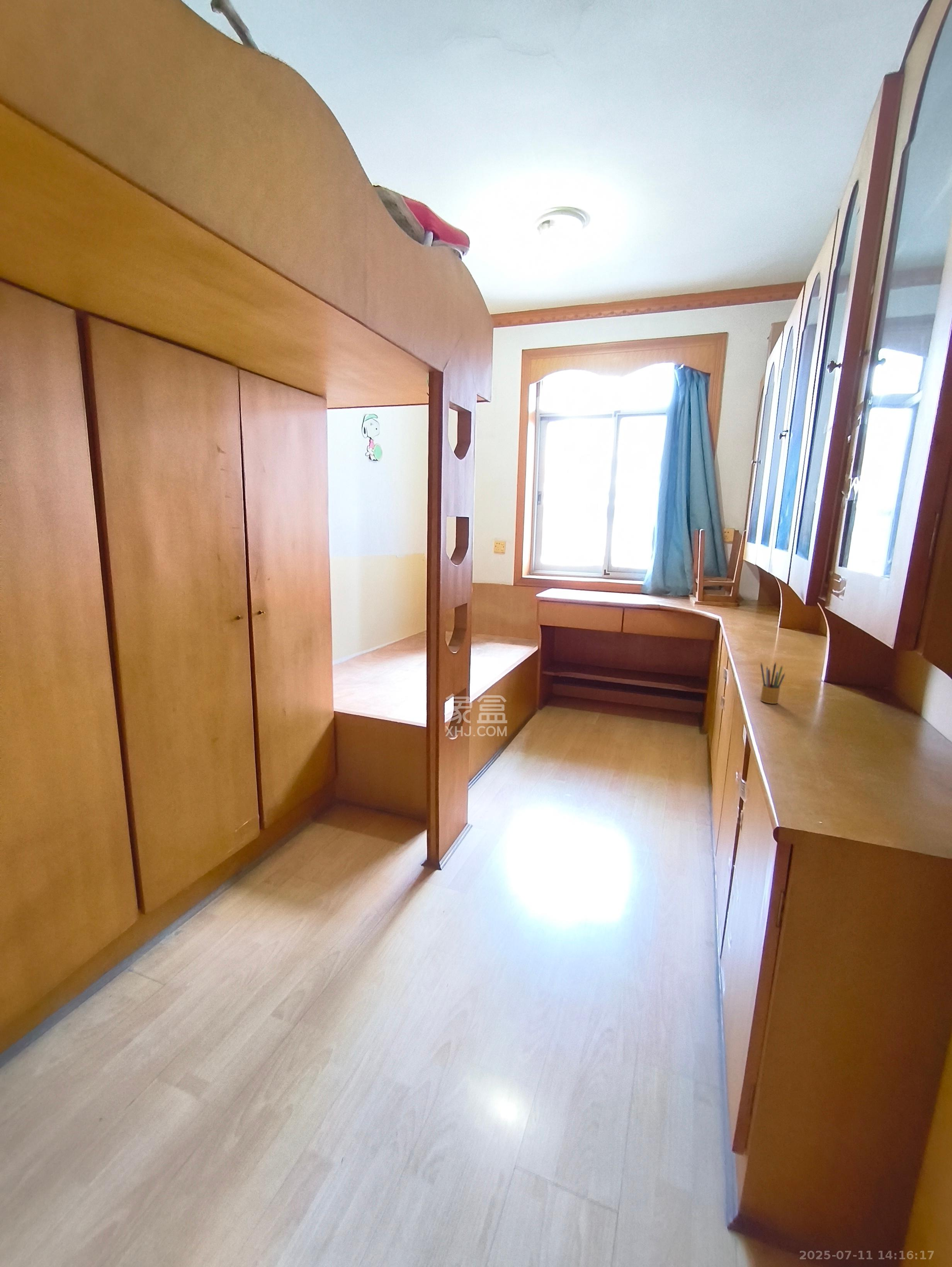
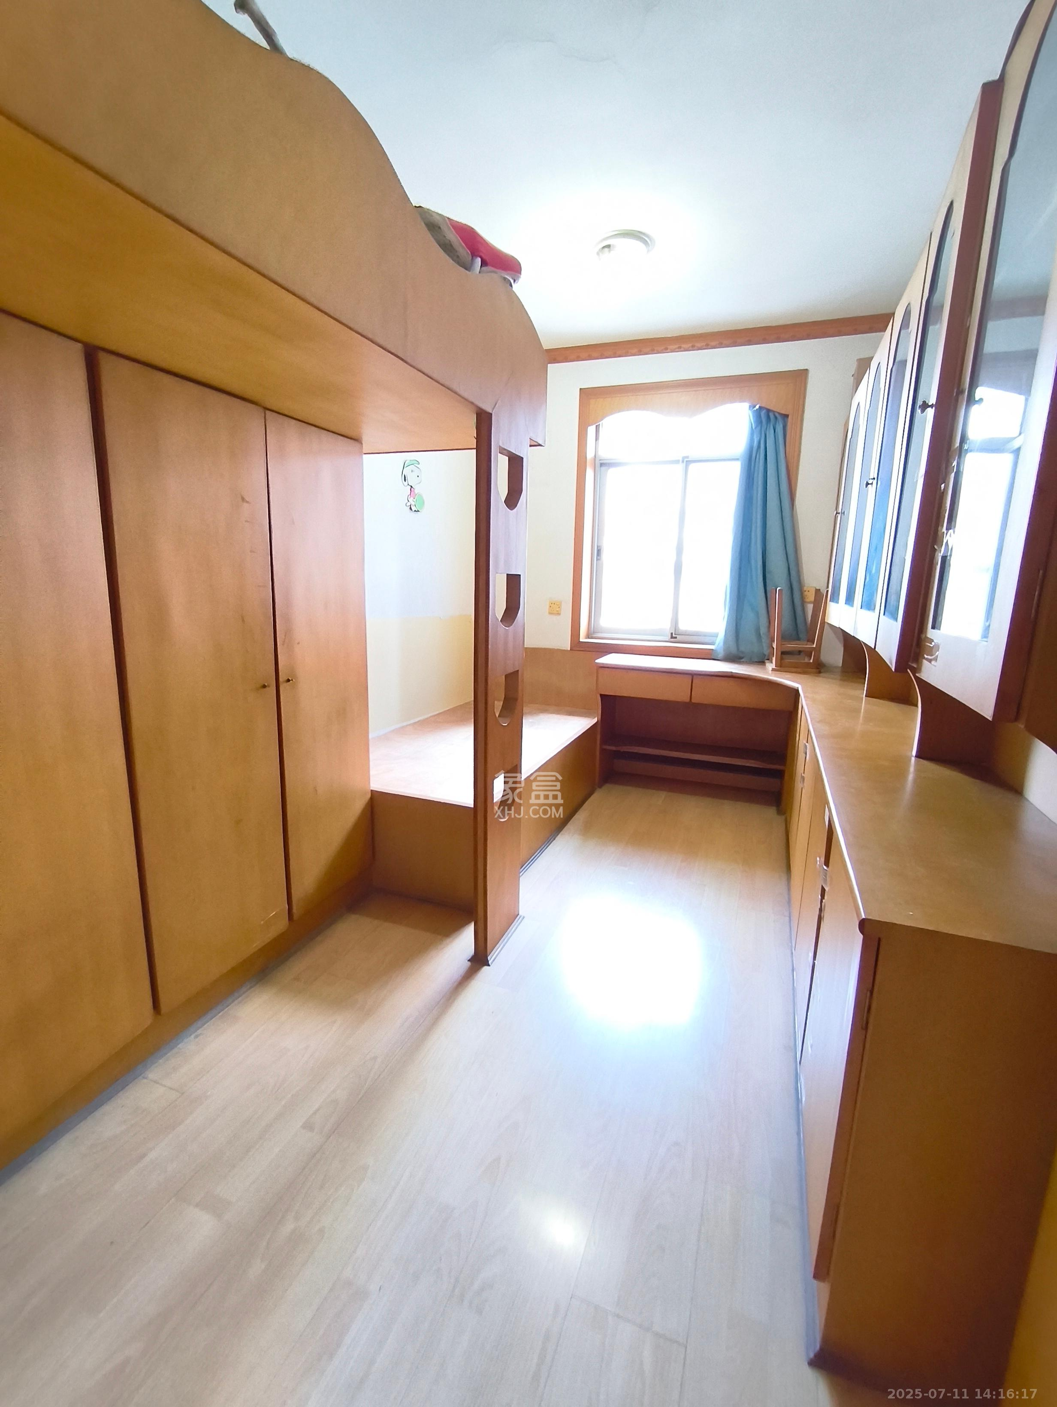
- pencil box (771, 682)
